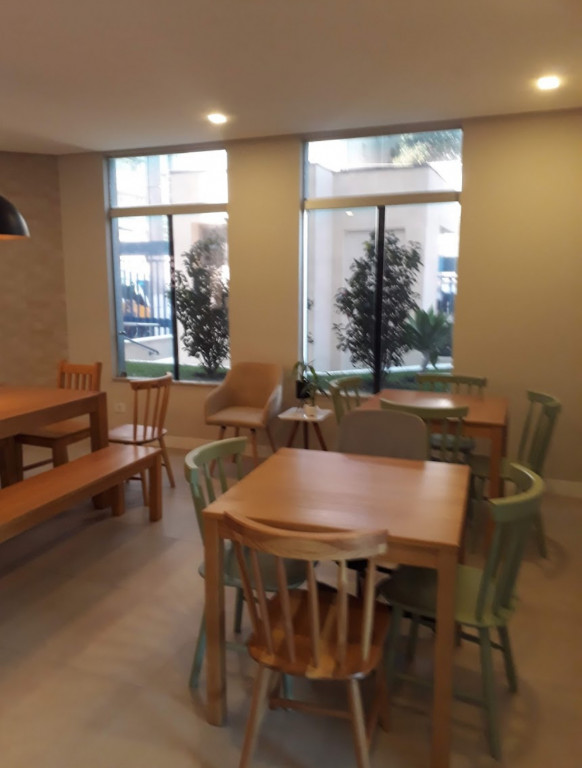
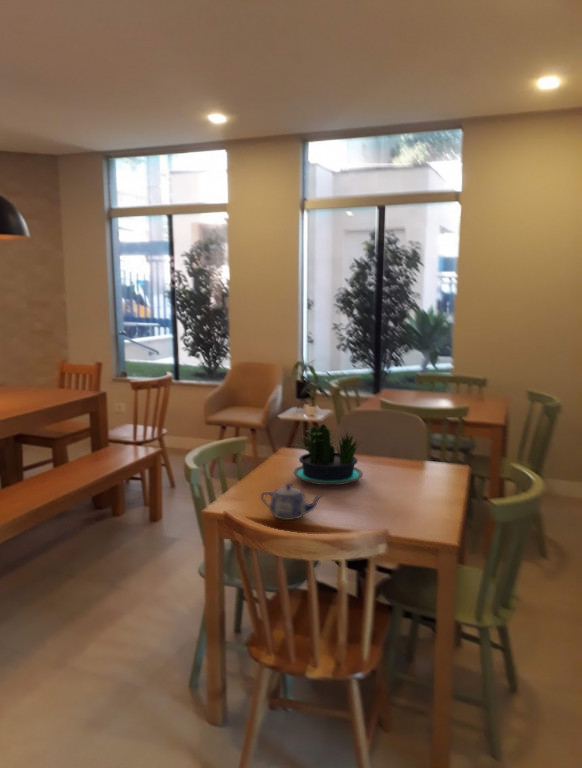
+ potted plant (323, 450)
+ teapot (291, 500)
